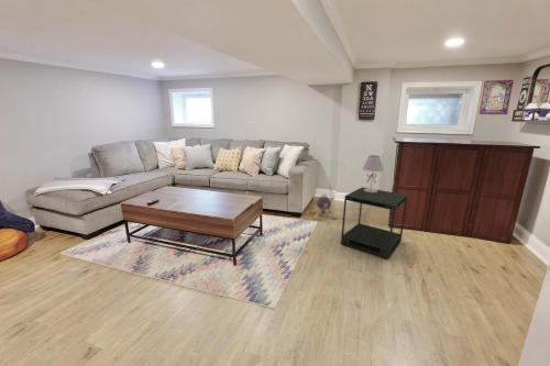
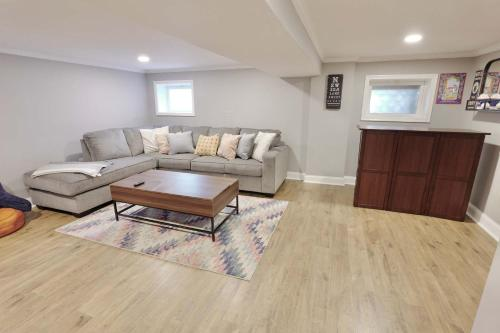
- side table (372, 226)
- table lamp (372, 174)
- plush toy (323, 204)
